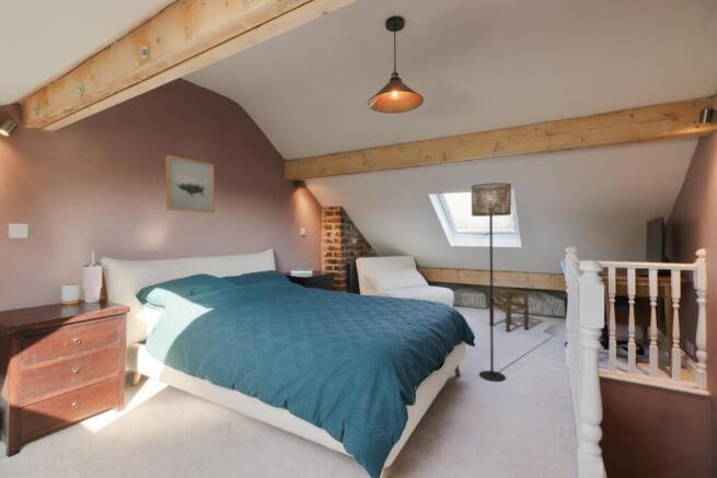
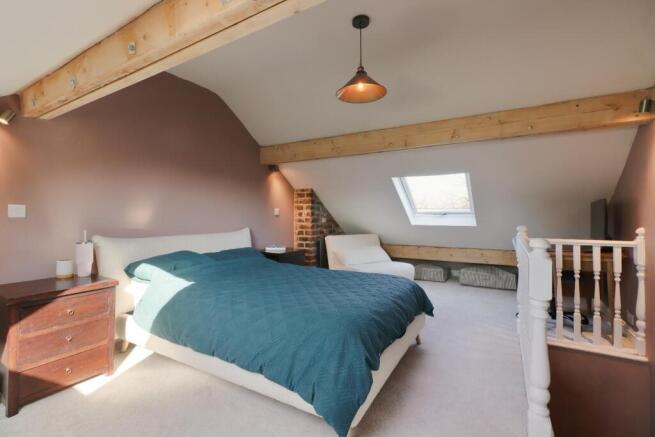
- floor lamp (490, 281)
- stool (508, 310)
- wall art (192, 186)
